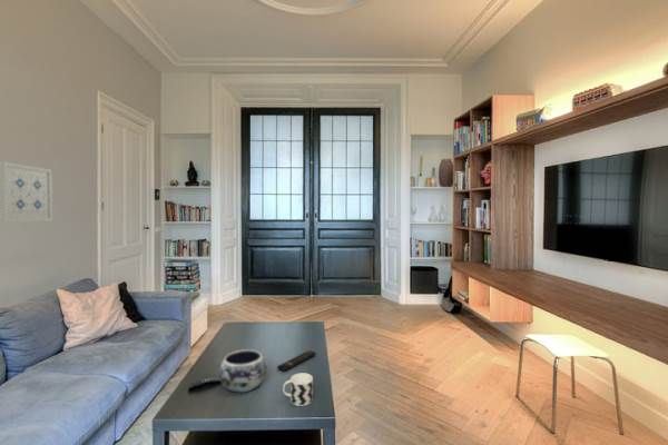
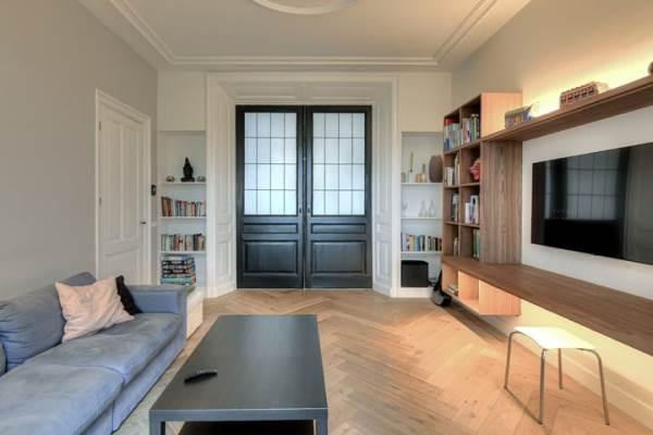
- cup (297, 389)
- remote control (297, 360)
- wall art (28, 194)
- decorative bowl (243, 369)
